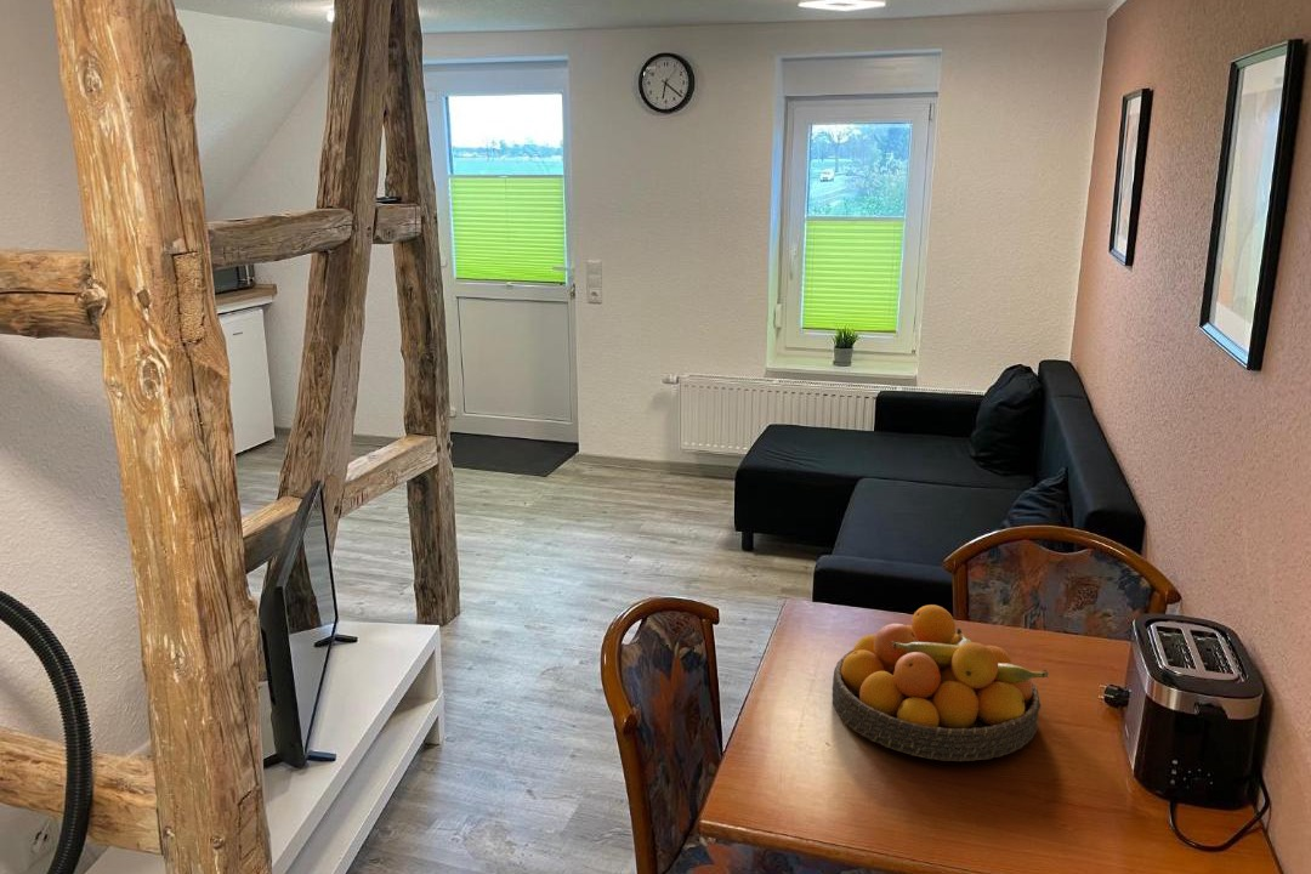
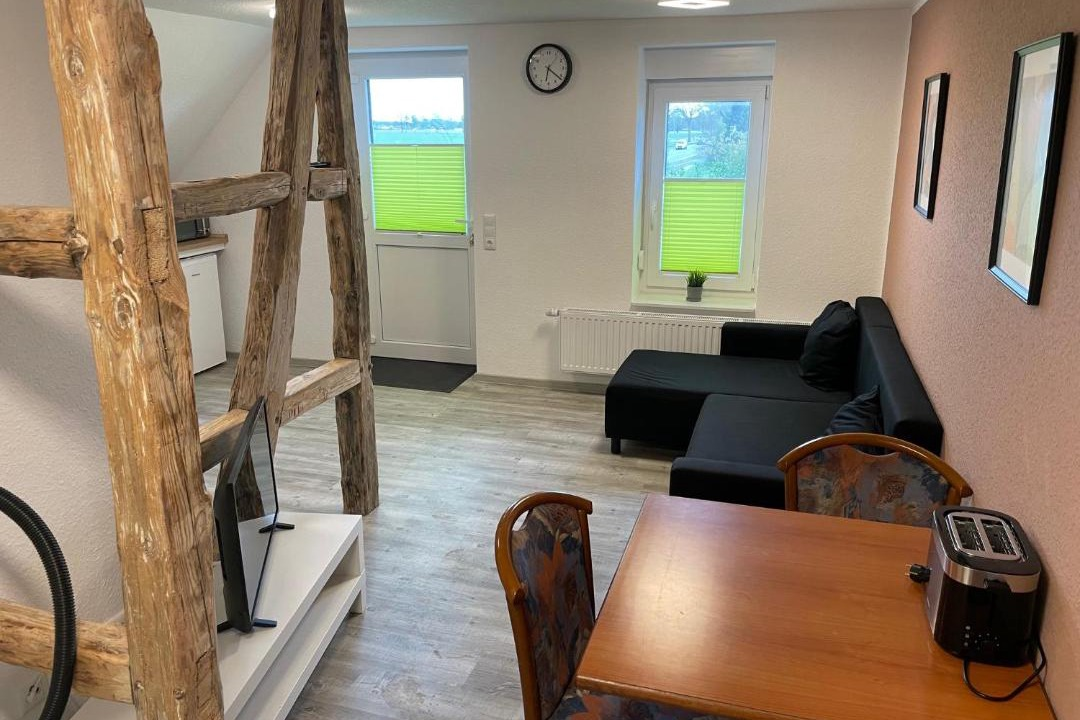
- fruit bowl (935, 669)
